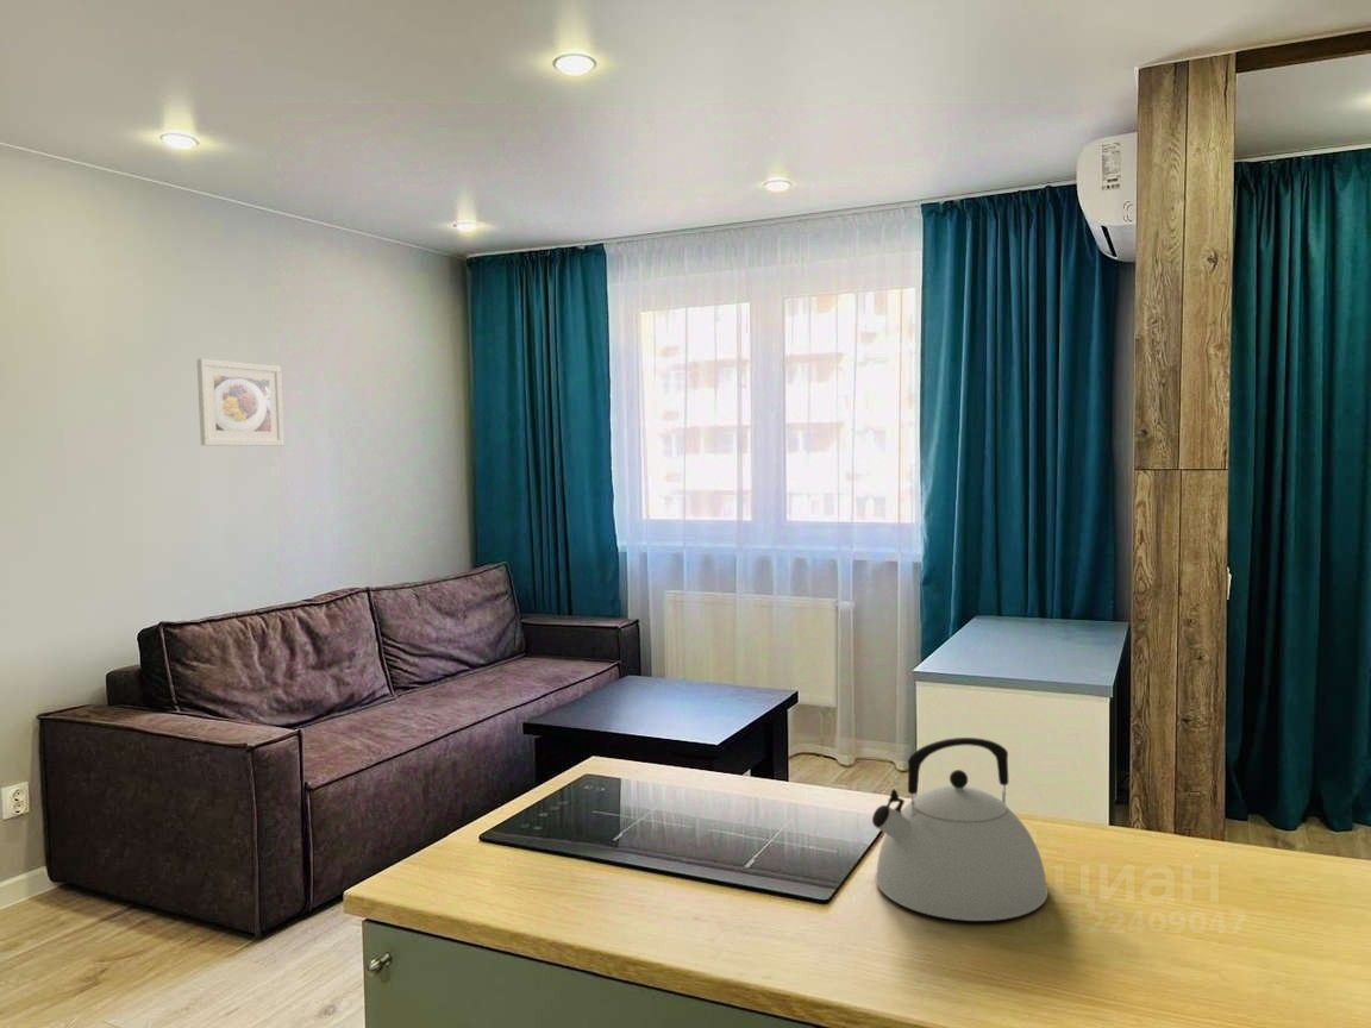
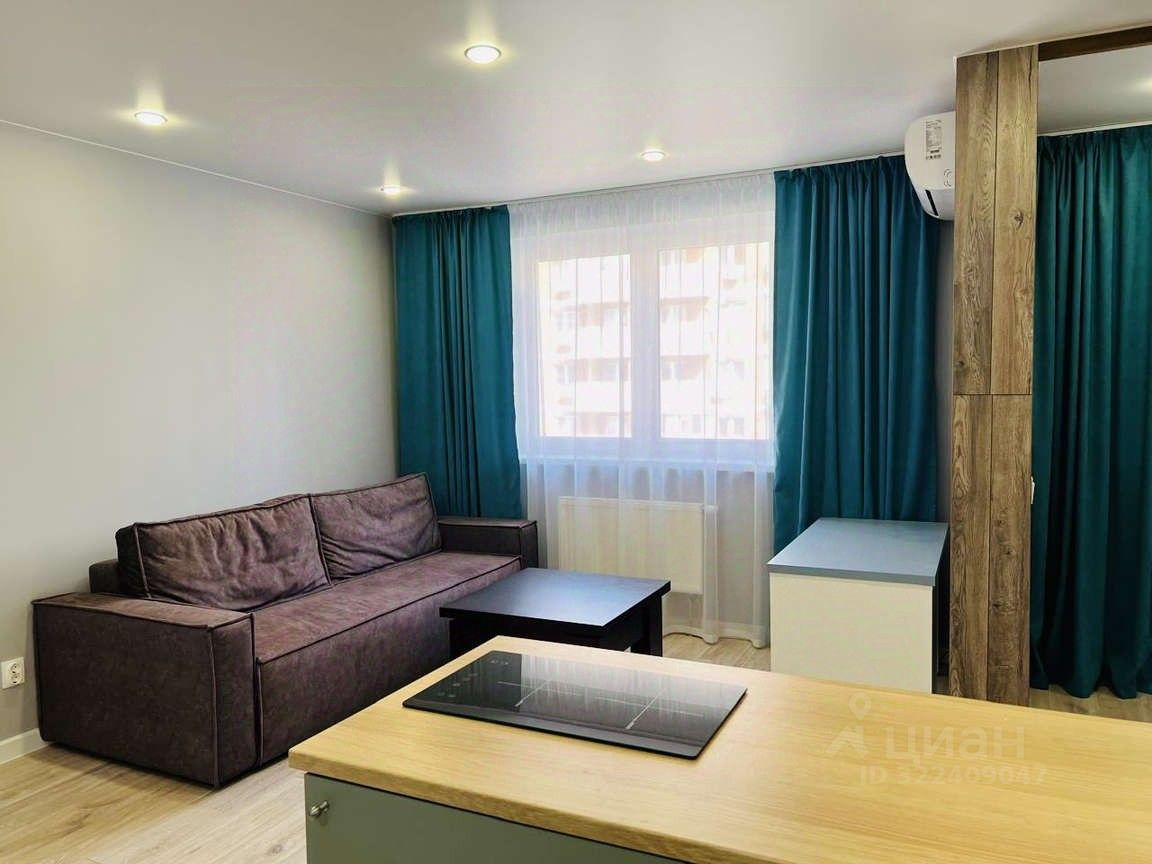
- kettle (954, 811)
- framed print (242, 403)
